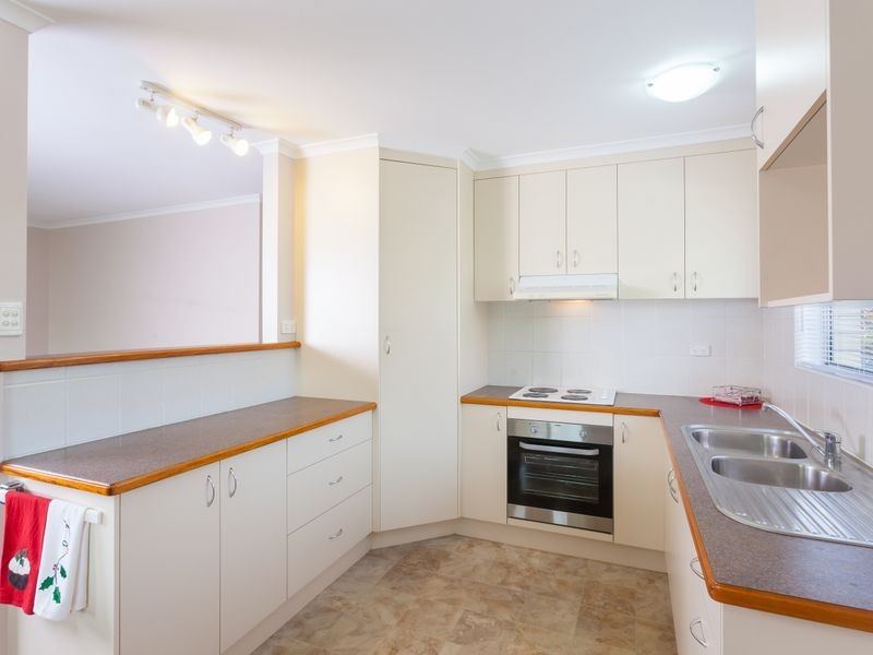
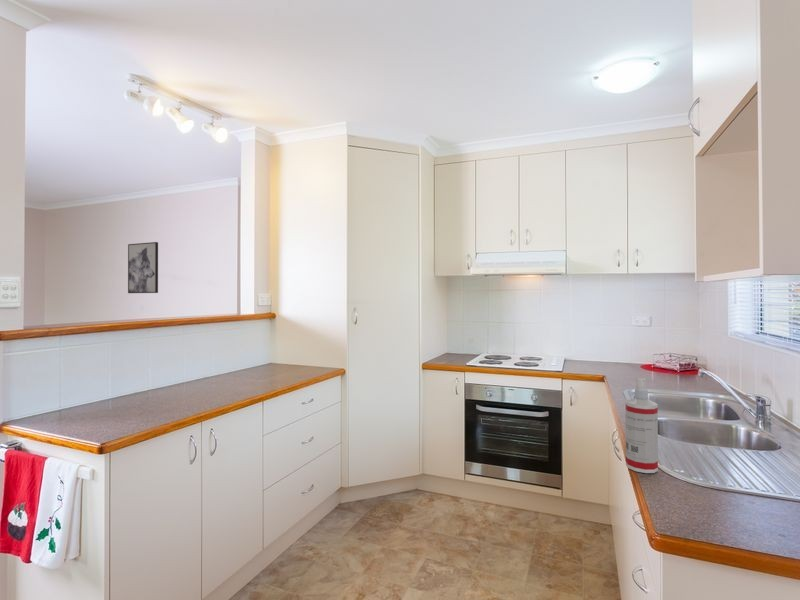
+ spray bottle (641, 423)
+ wall art (142, 268)
